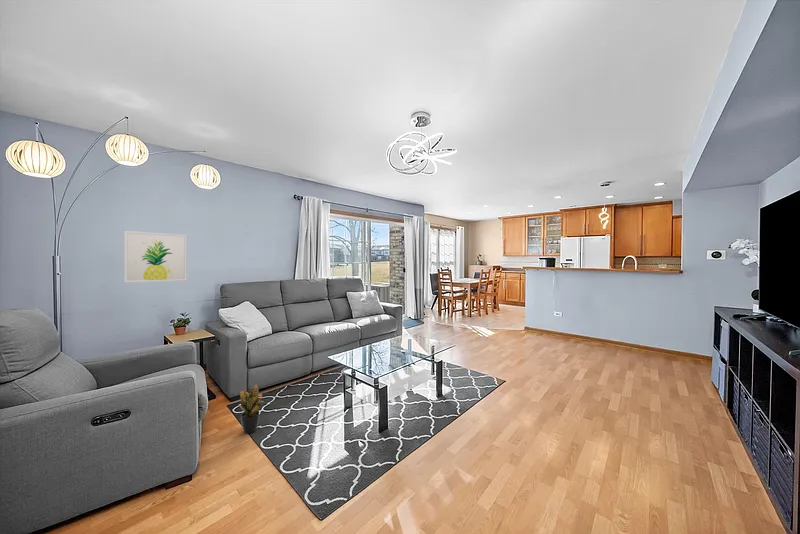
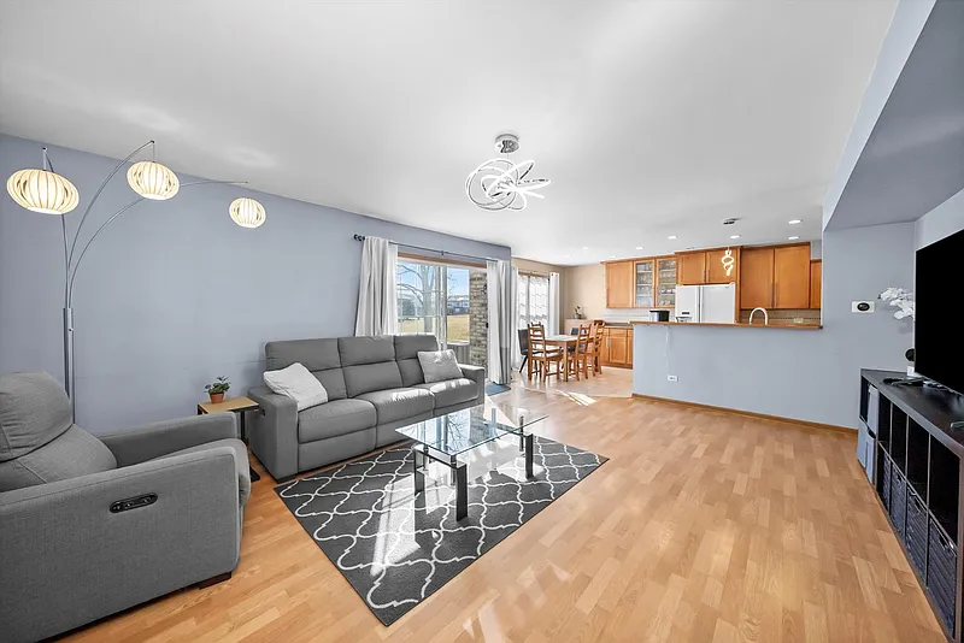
- potted plant (251, 406)
- wall art (157, 257)
